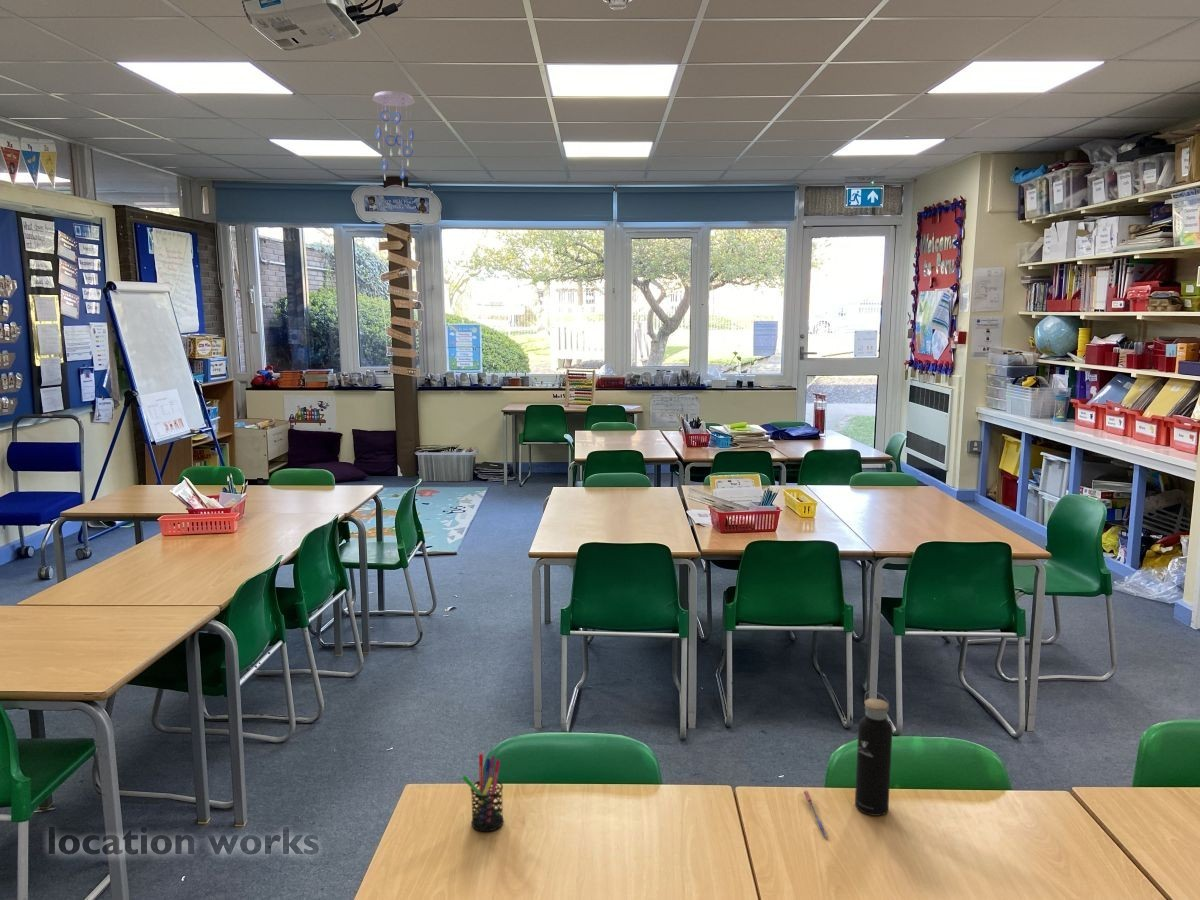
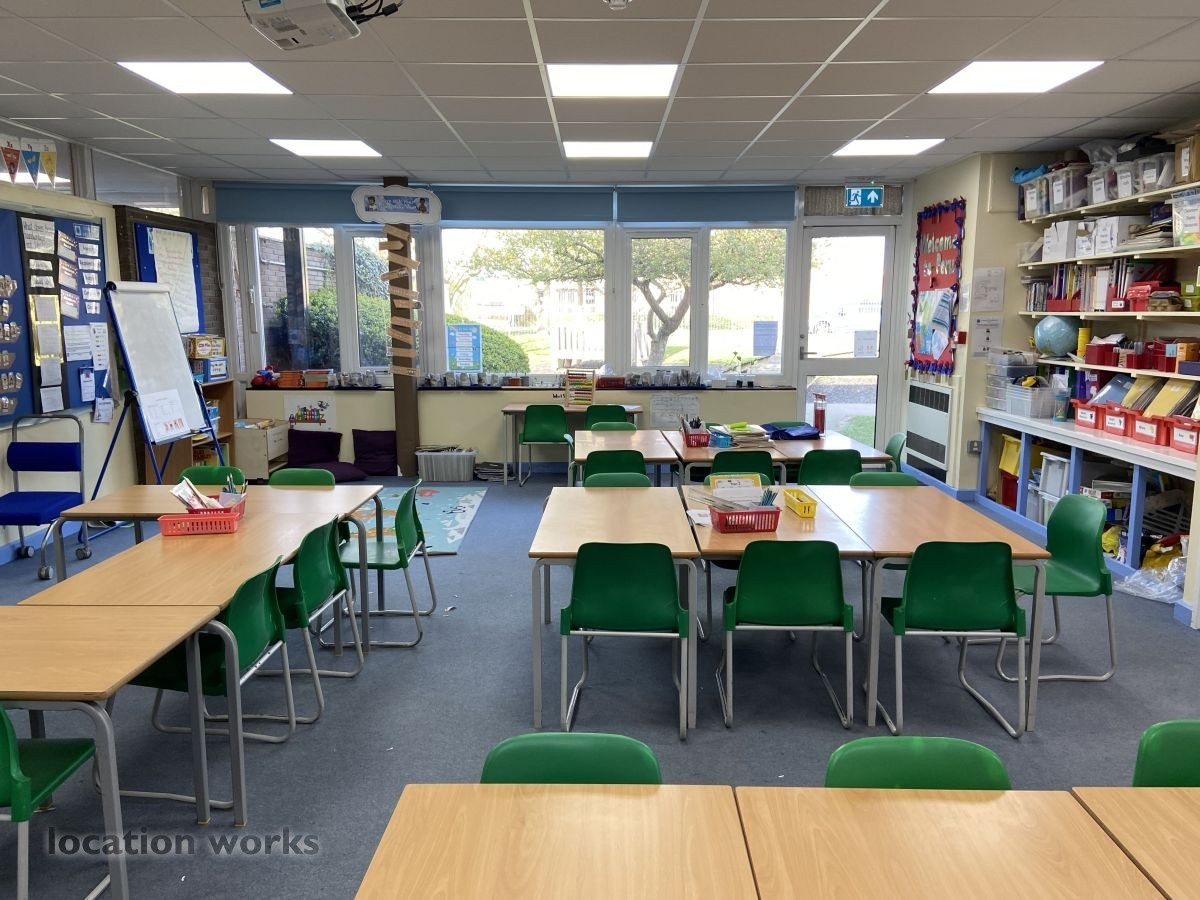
- water bottle (874, 750)
- pen holder (482, 791)
- pen (815, 813)
- ceiling mobile (395, 142)
